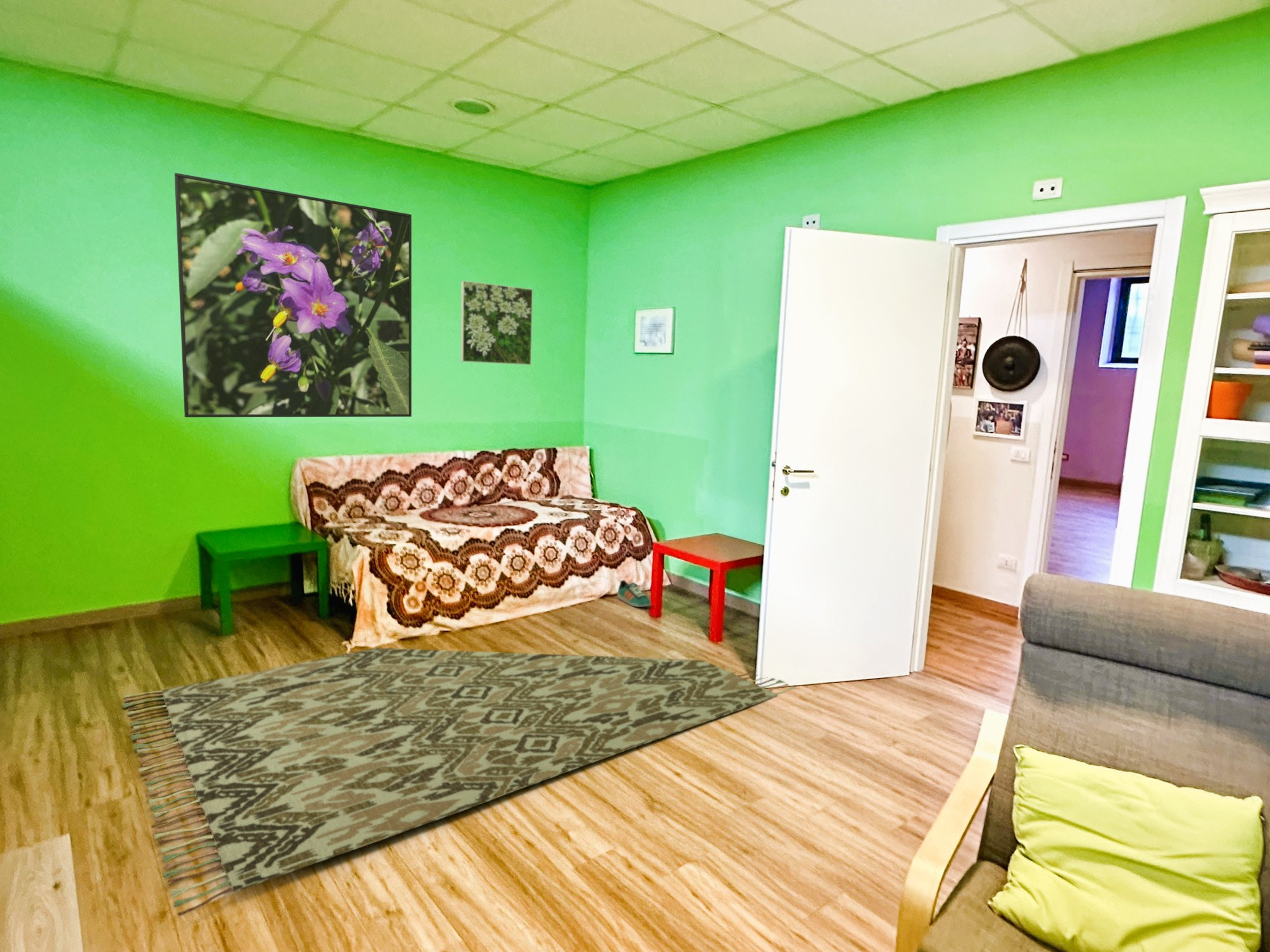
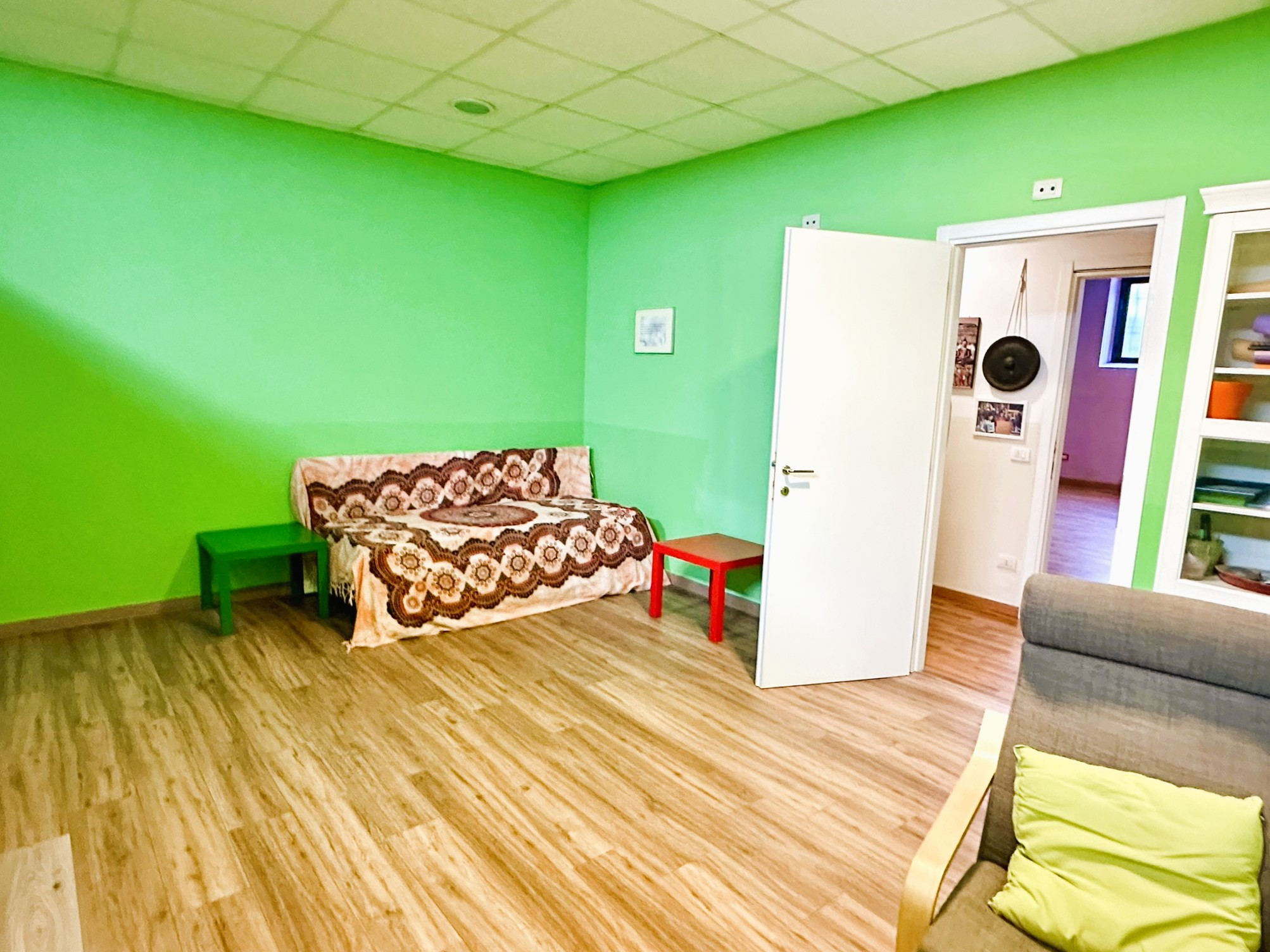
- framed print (497, 324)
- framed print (306, 308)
- rug (479, 692)
- sneaker (633, 593)
